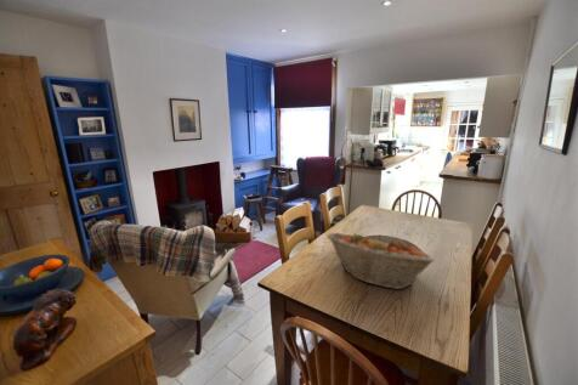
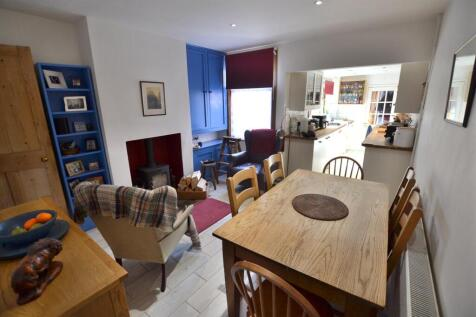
- fruit basket (375, 253)
